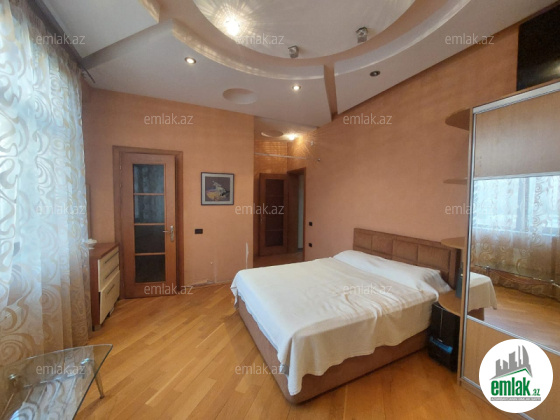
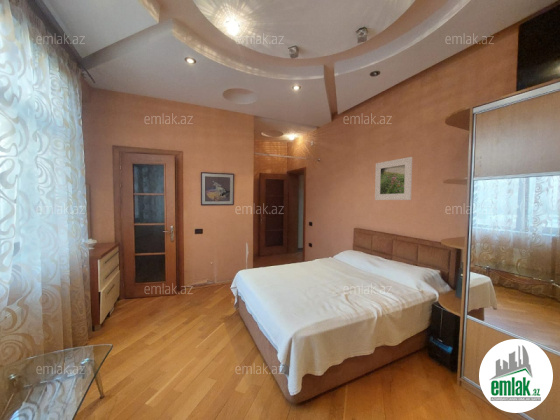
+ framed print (392, 180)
